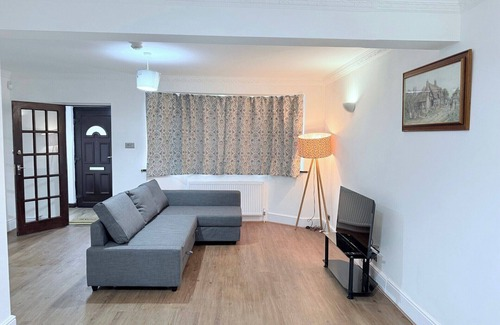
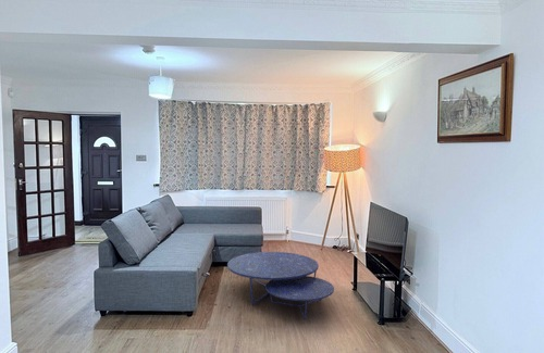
+ nesting table (276, 281)
